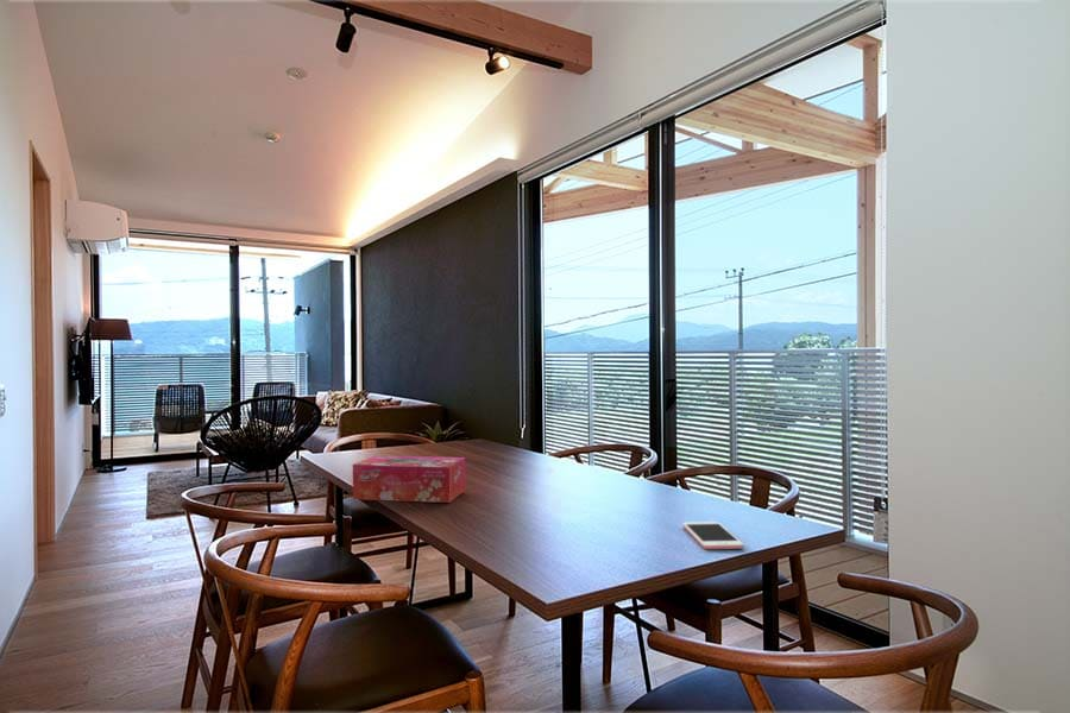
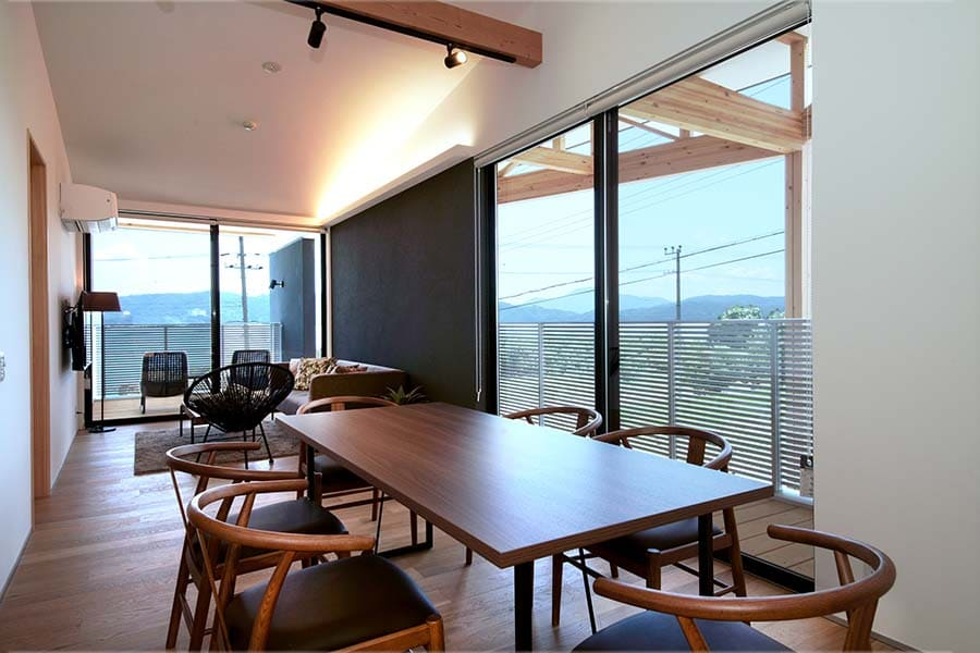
- cell phone (711, 534)
- tissue box (410, 478)
